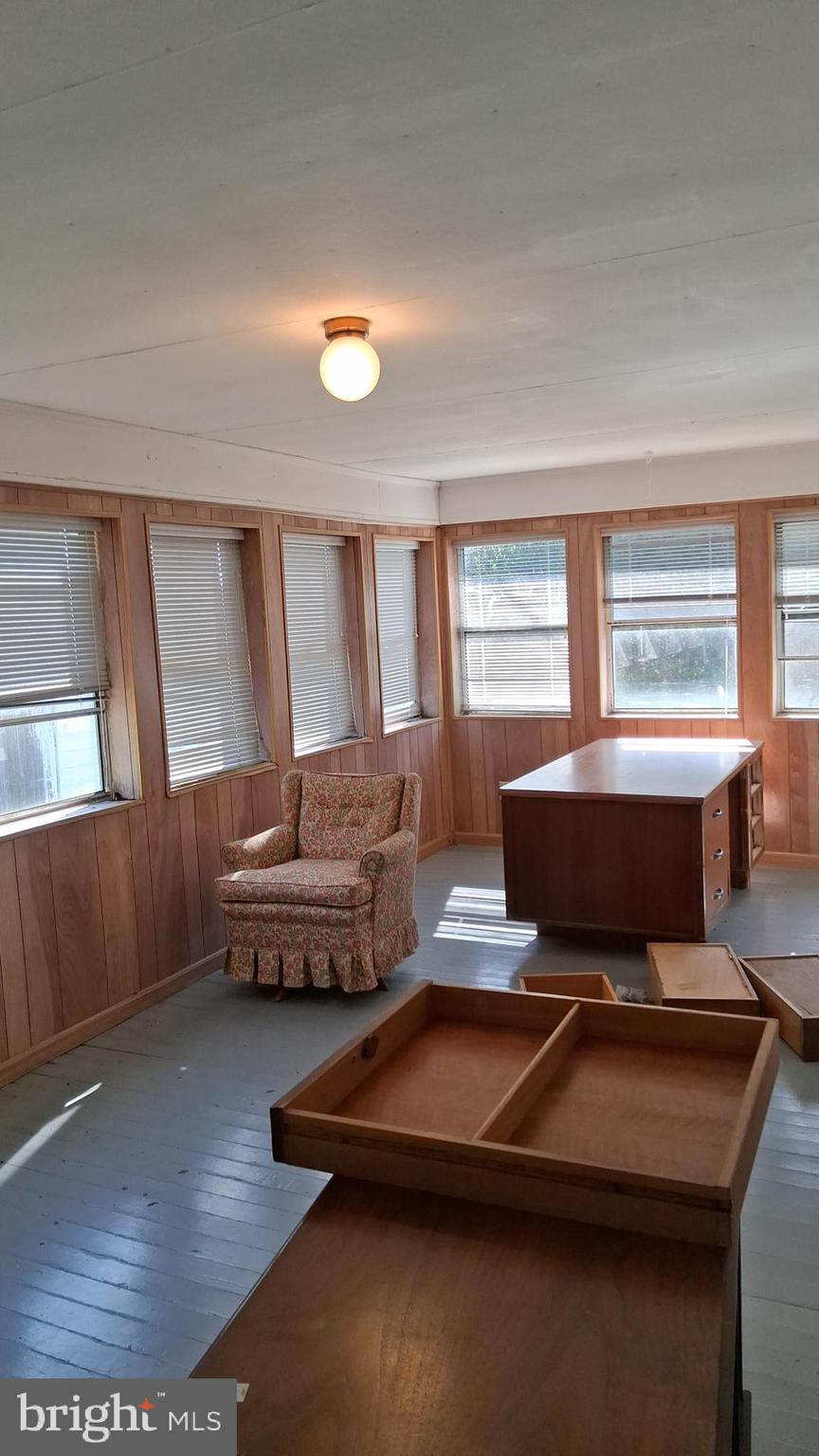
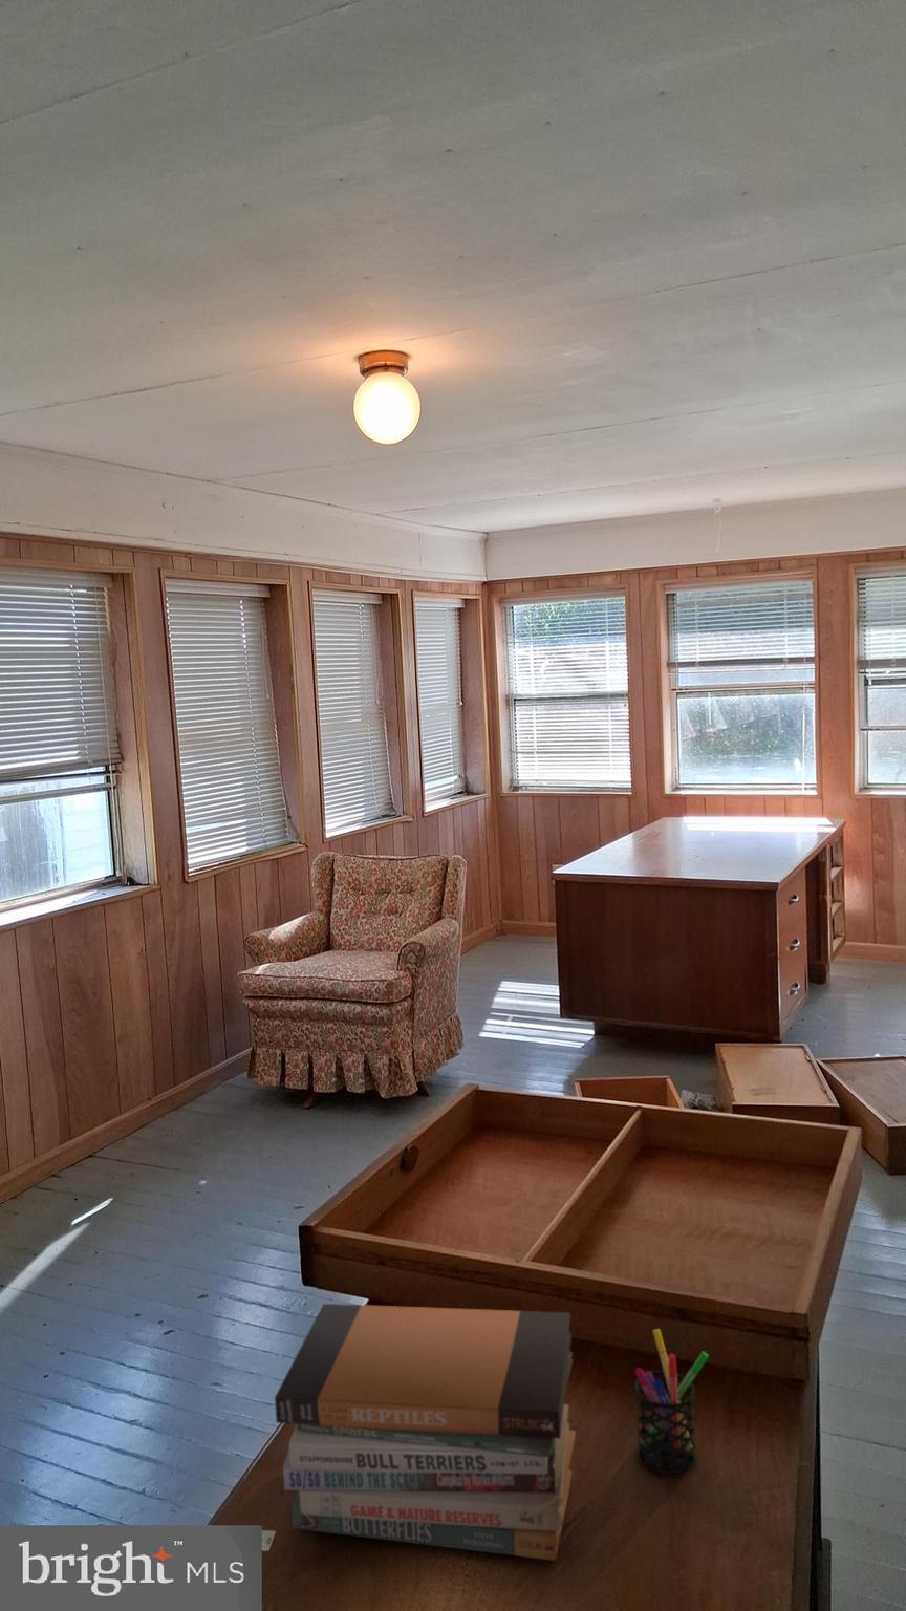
+ pen holder (673, 1397)
+ book stack (431, 1420)
